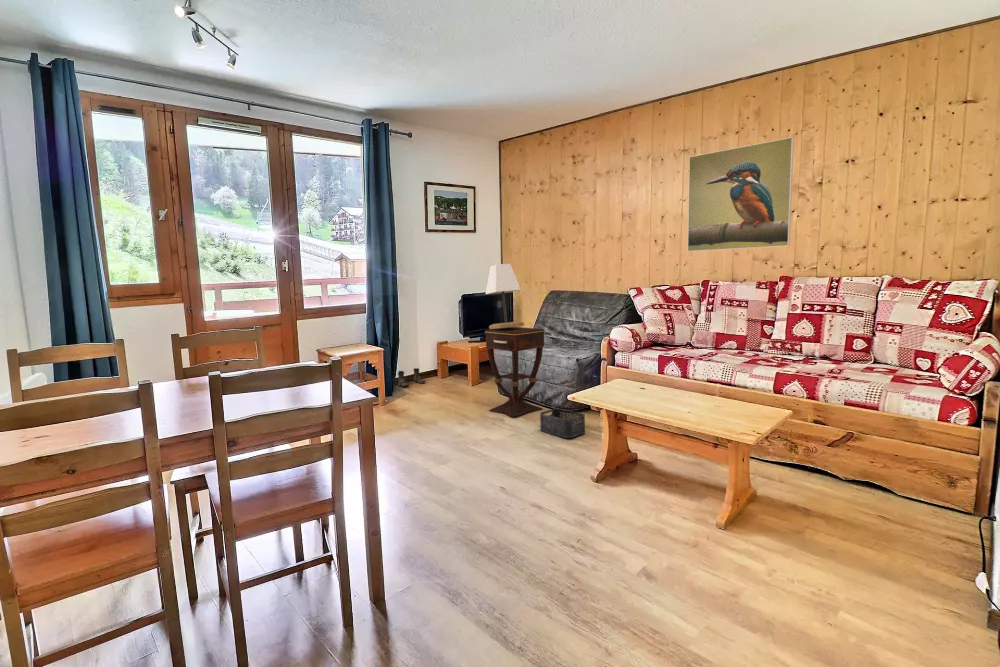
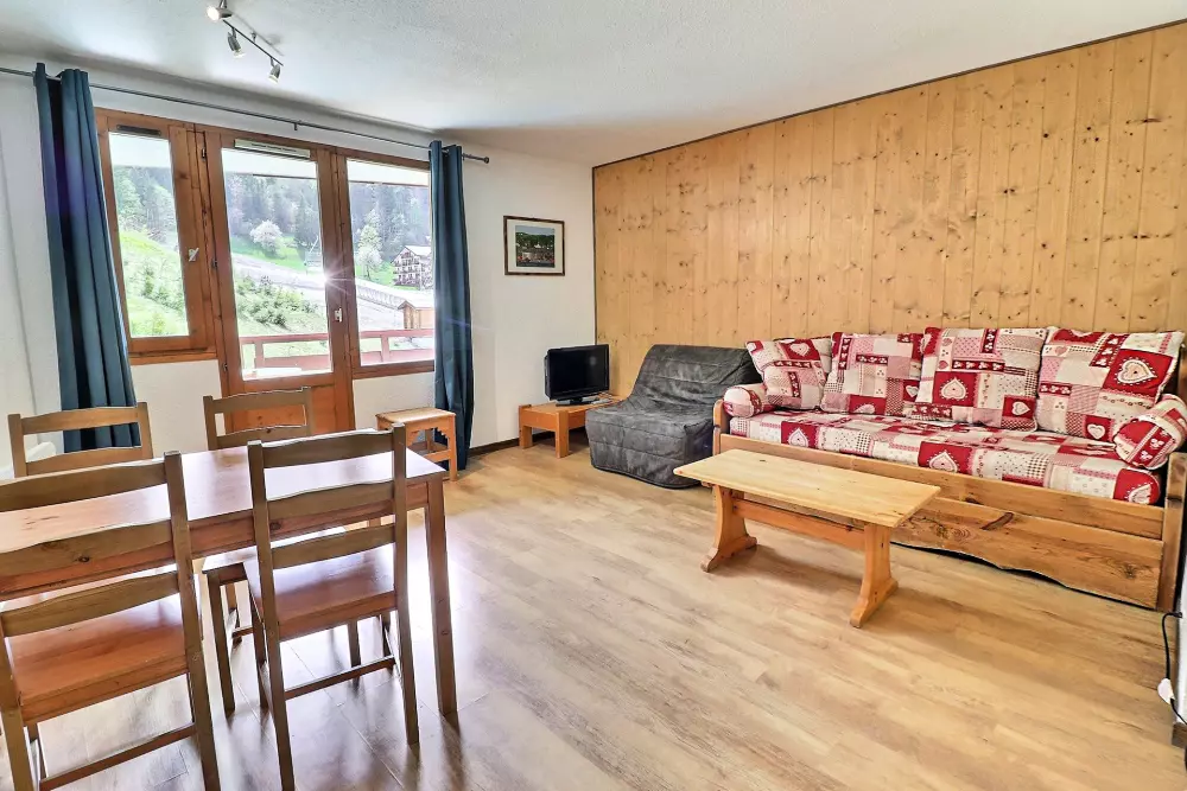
- lamp (504, 297)
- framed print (736, 198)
- side table (515, 369)
- boots (414, 377)
- storage bin (562, 422)
